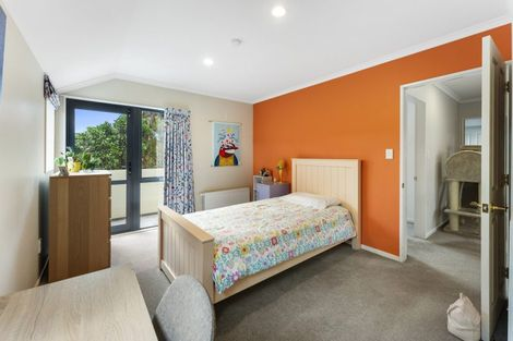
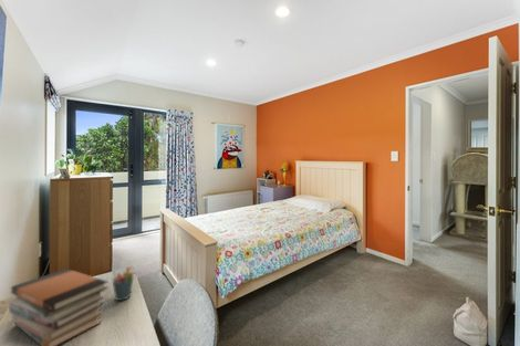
+ pen holder (123, 282)
+ book stack (59, 303)
